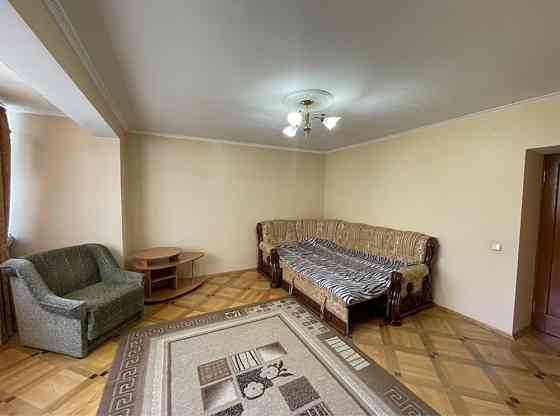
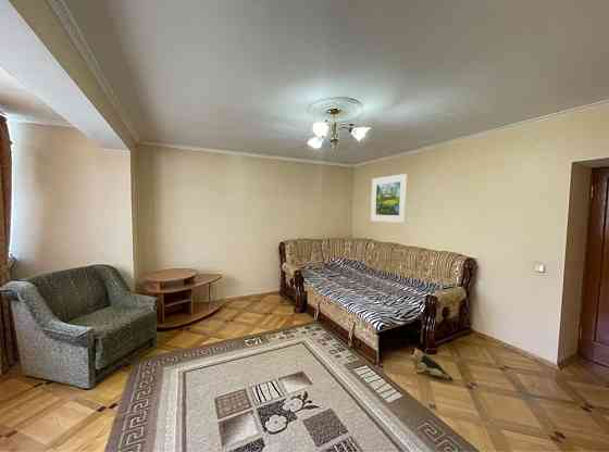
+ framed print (387, 199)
+ plush toy (432, 362)
